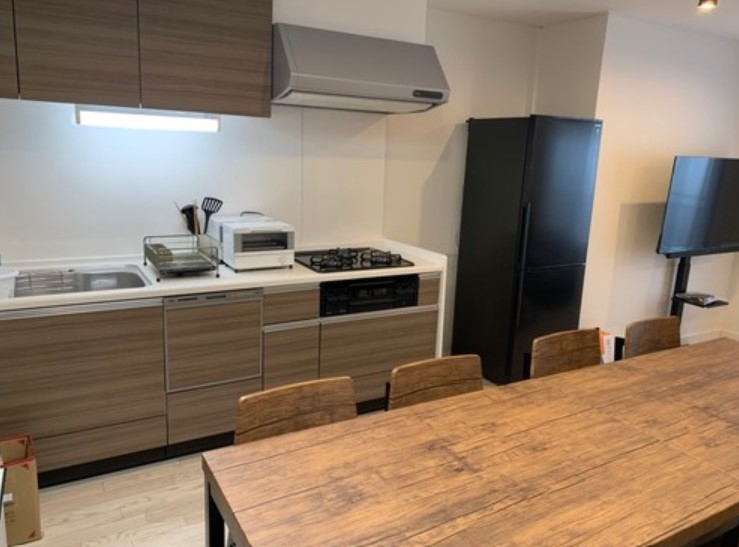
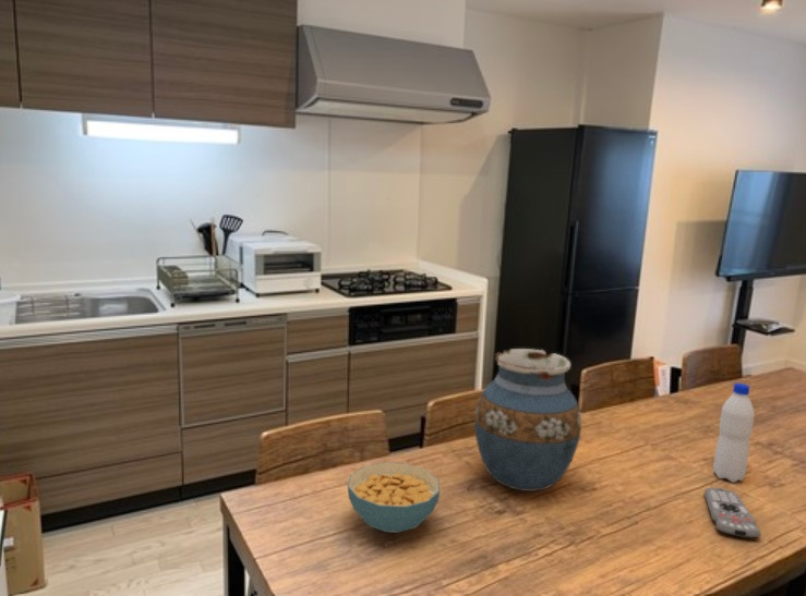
+ vase (527, 419)
+ cereal bowl (393, 503)
+ water bottle (734, 431)
+ remote control (729, 511)
